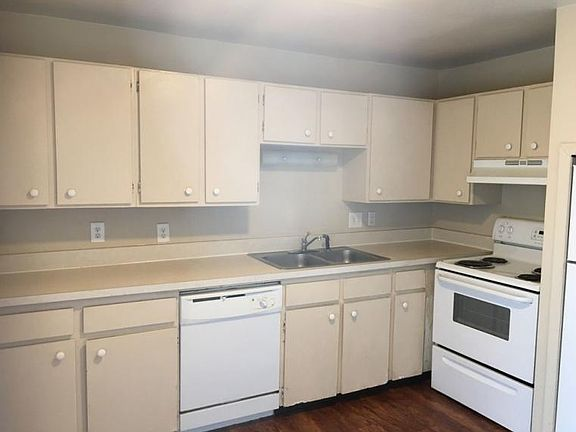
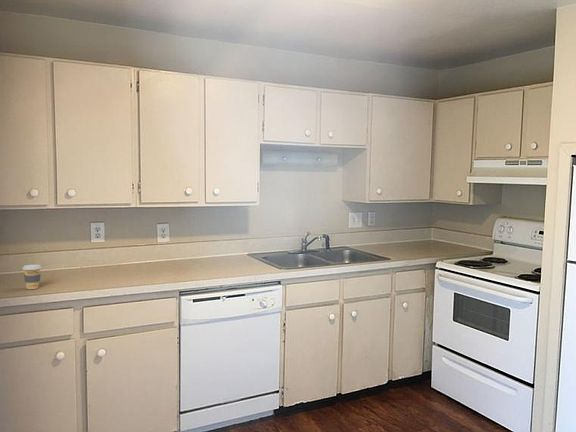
+ coffee cup (32, 277)
